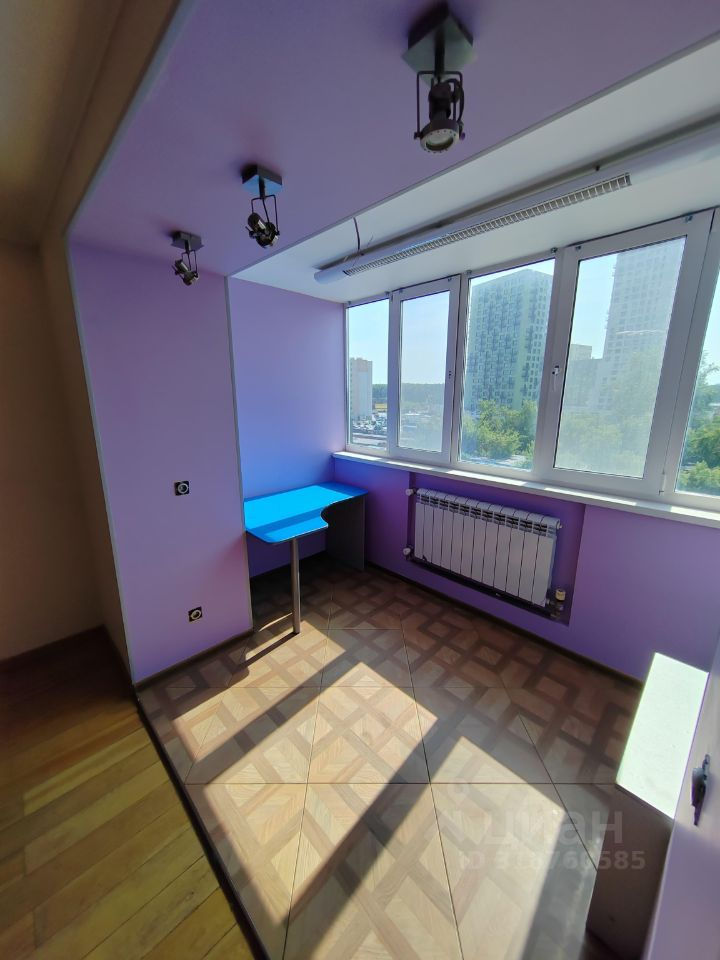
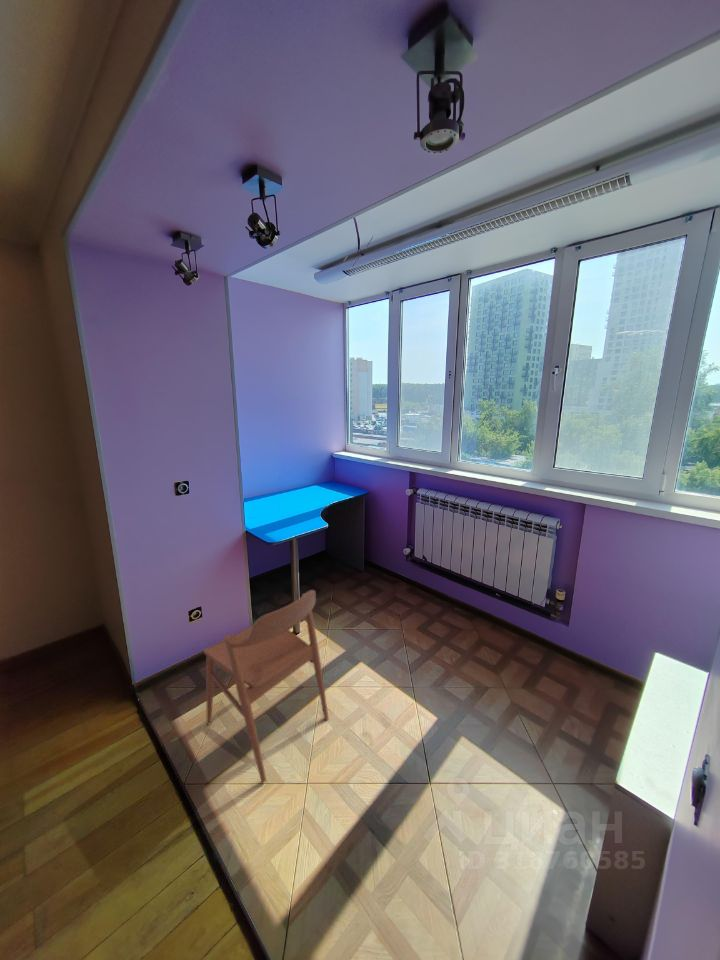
+ chair (264, 656)
